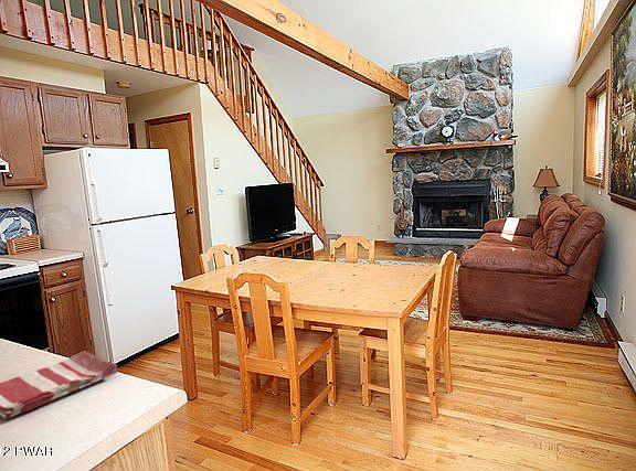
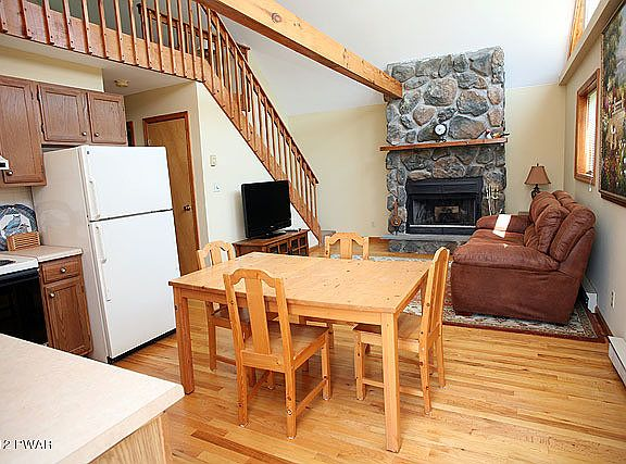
- dish towel (50, 379)
